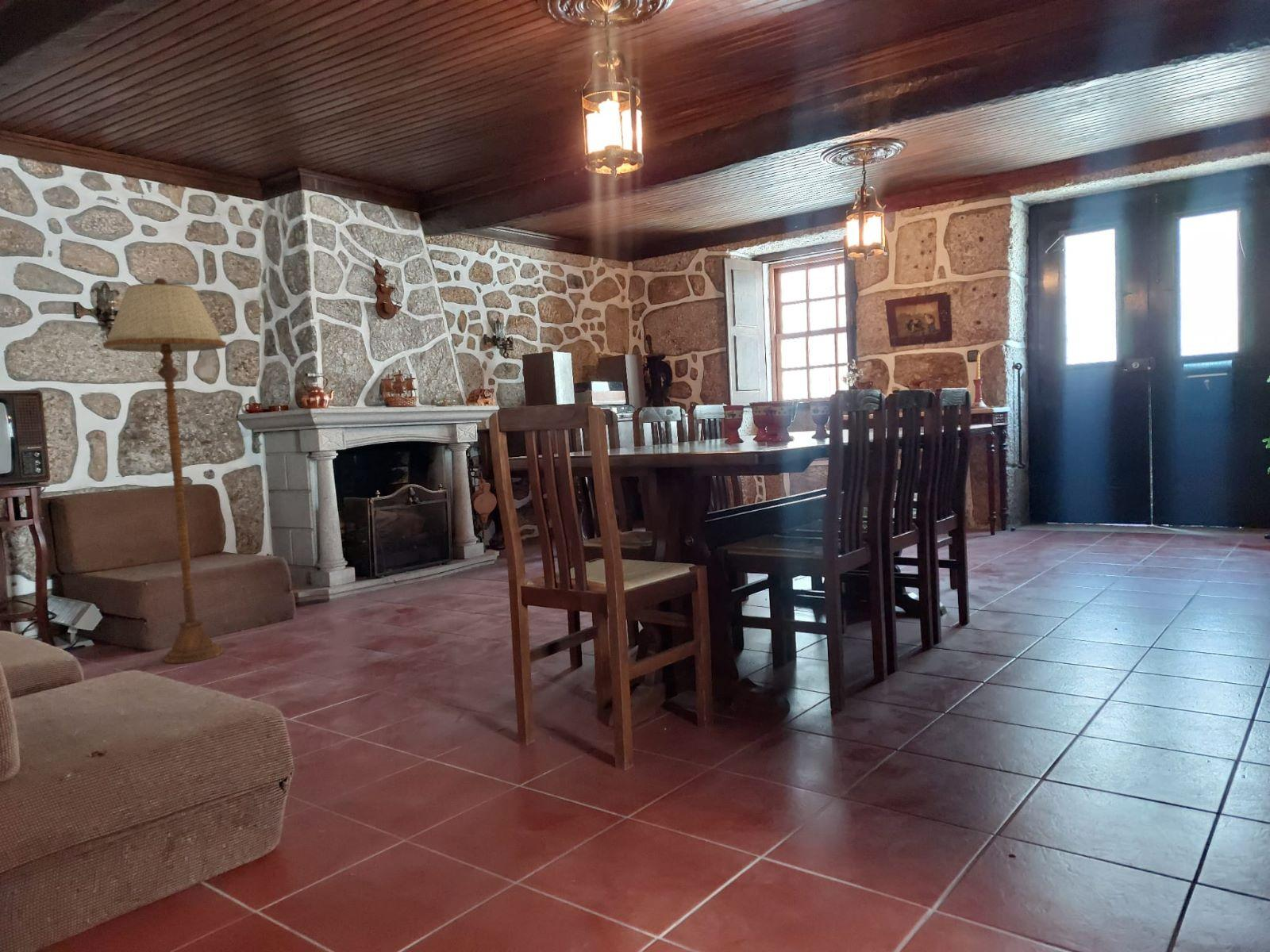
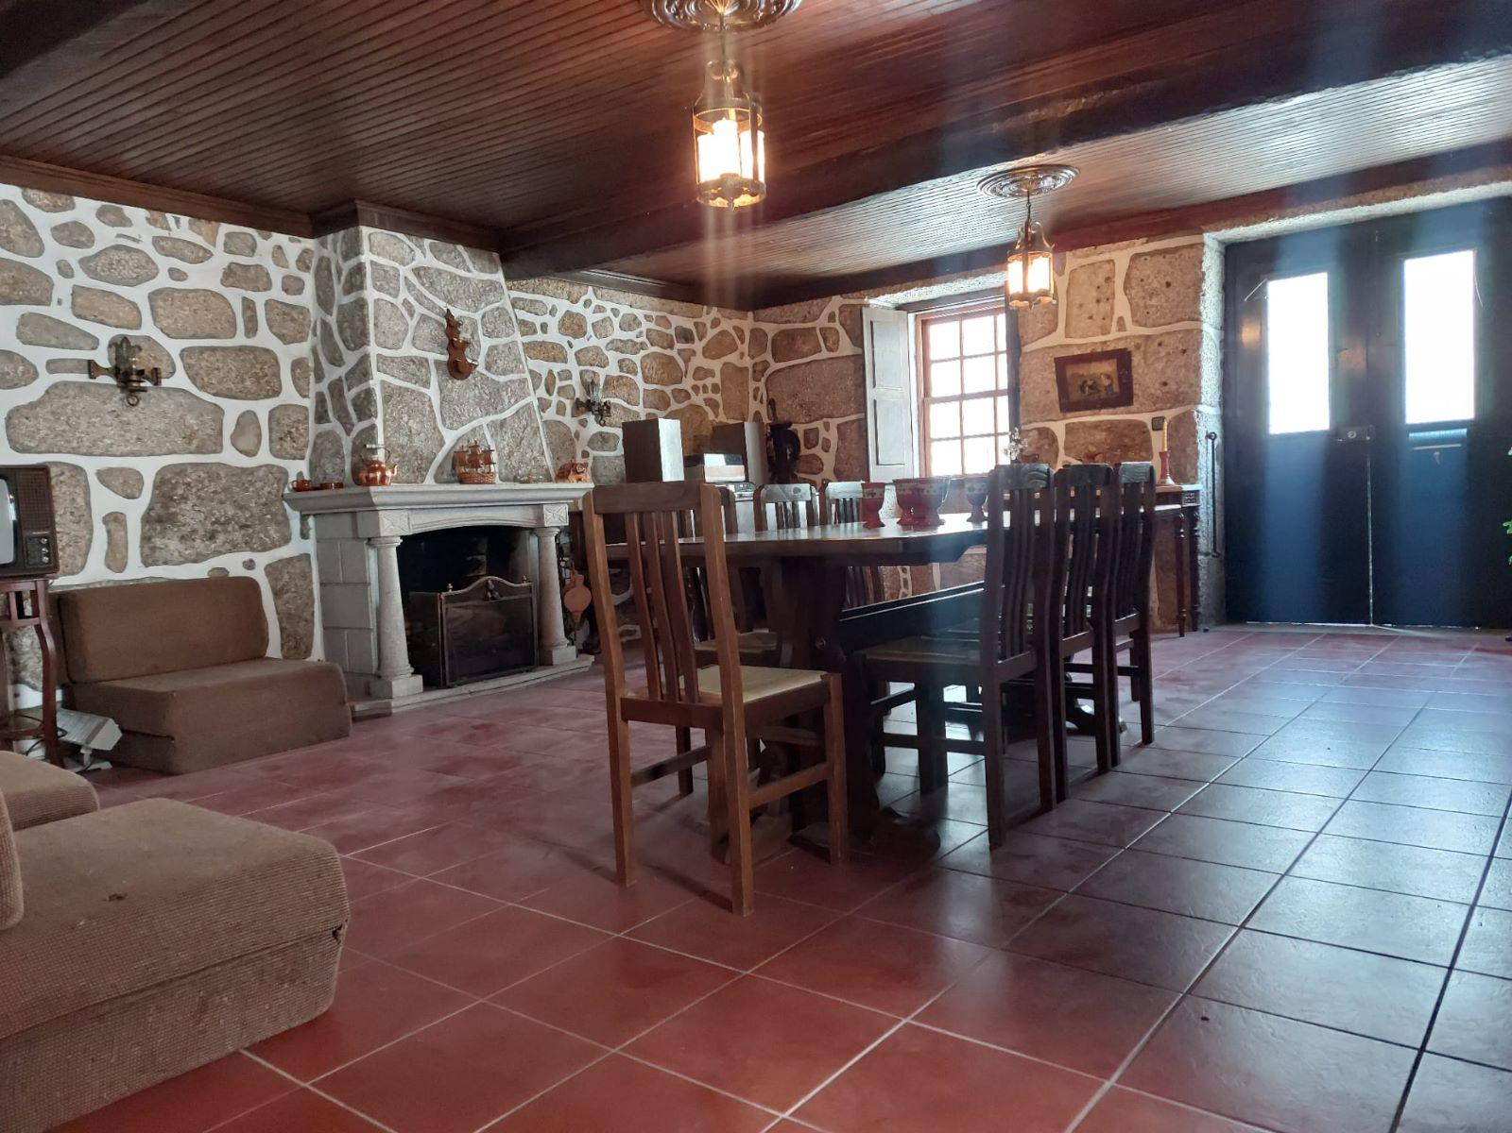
- floor lamp (177, 470)
